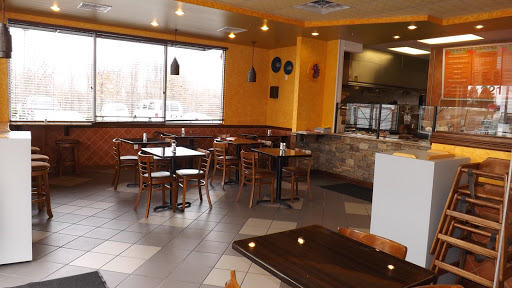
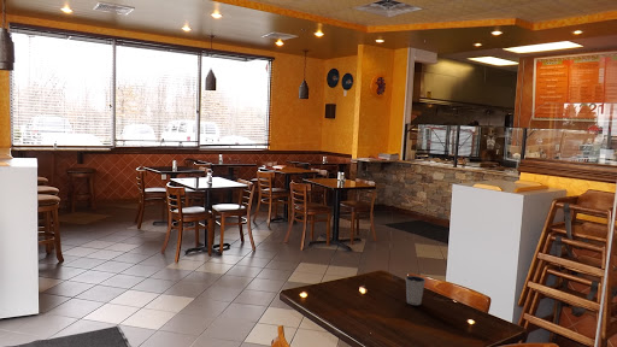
+ dixie cup (415, 290)
